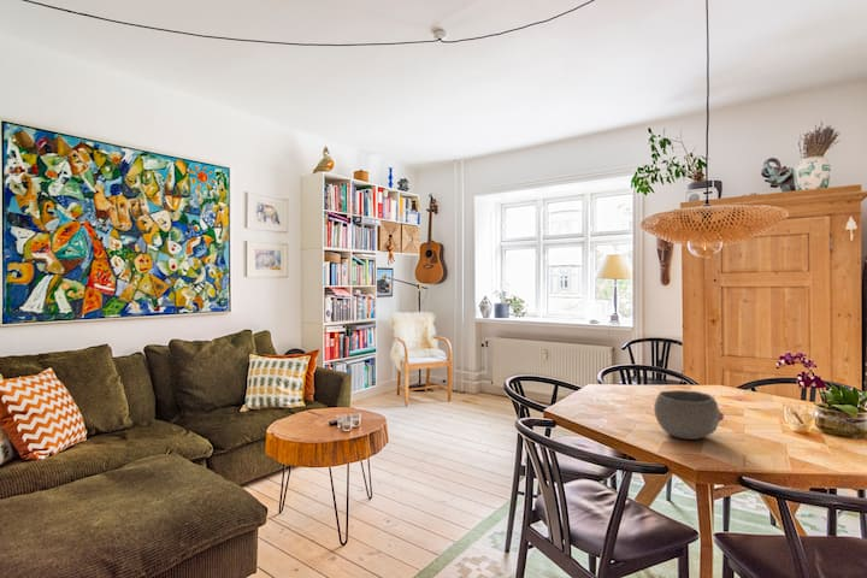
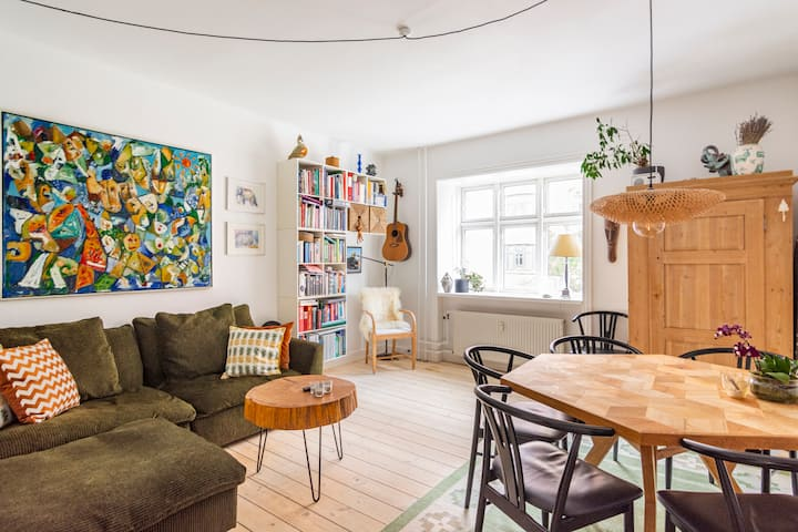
- bowl (686, 414)
